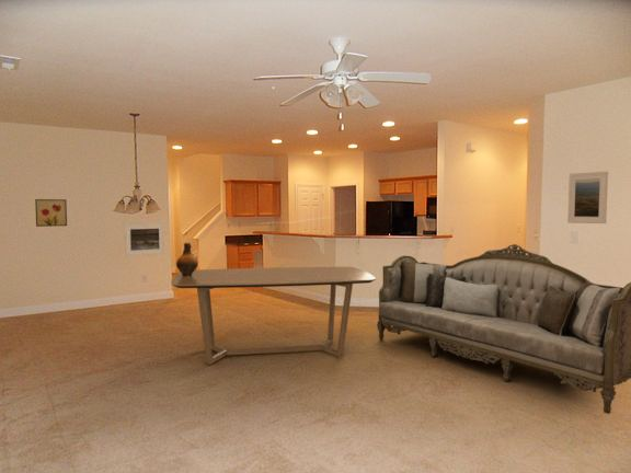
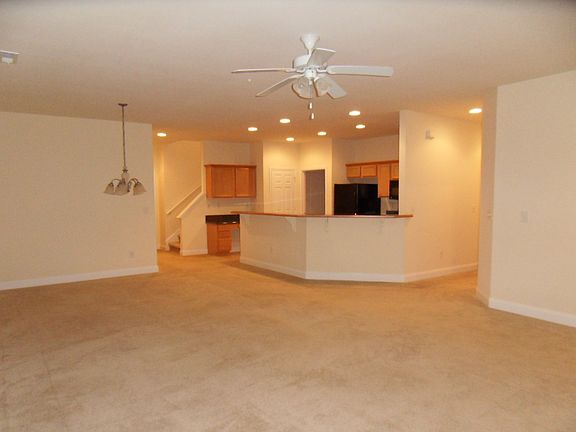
- ceramic jug (186, 258)
- dining table (274, 286)
- wall art (50, 212)
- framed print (587, 197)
- sofa (491, 303)
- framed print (145, 239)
